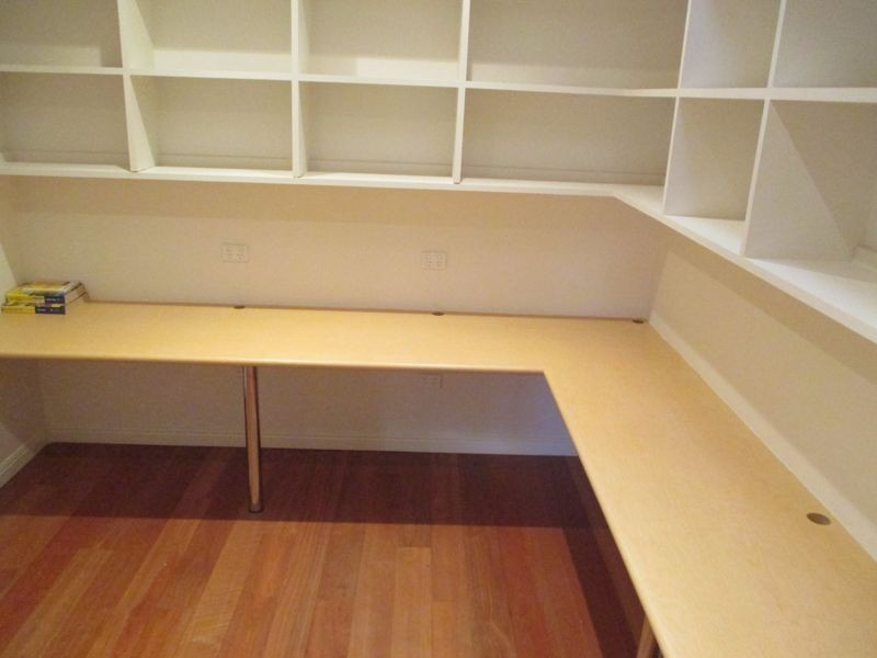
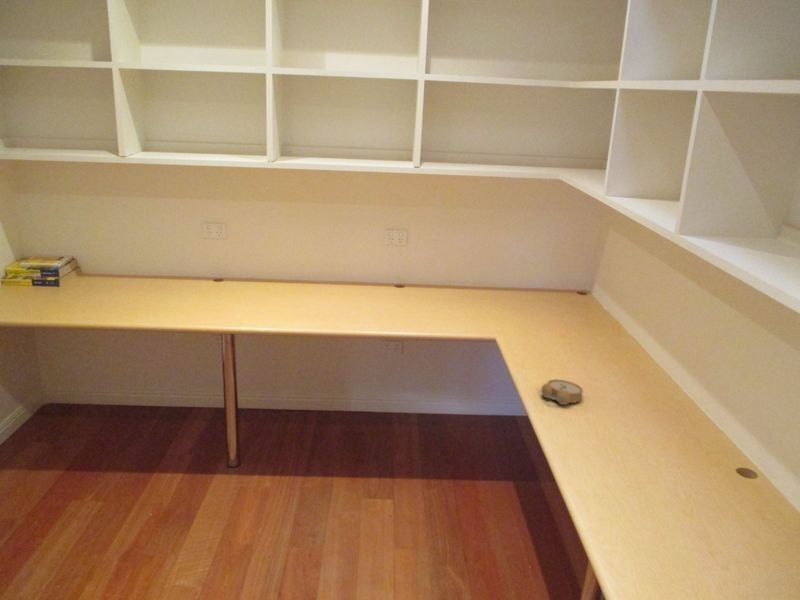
+ alarm clock (561, 391)
